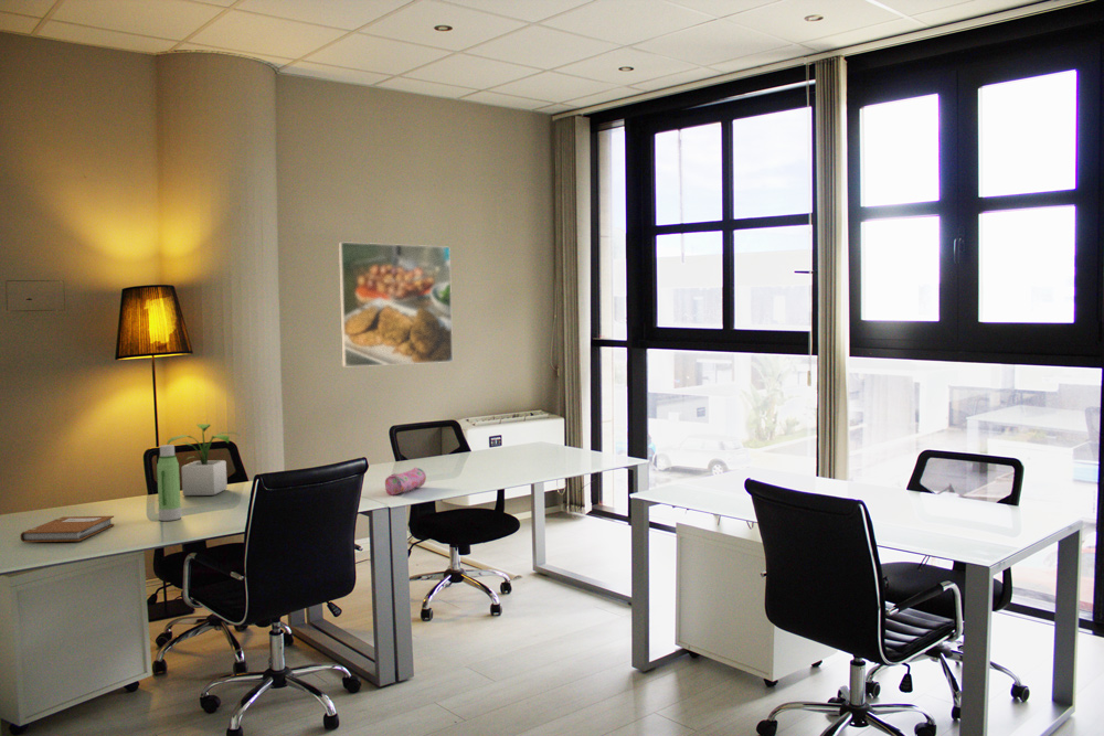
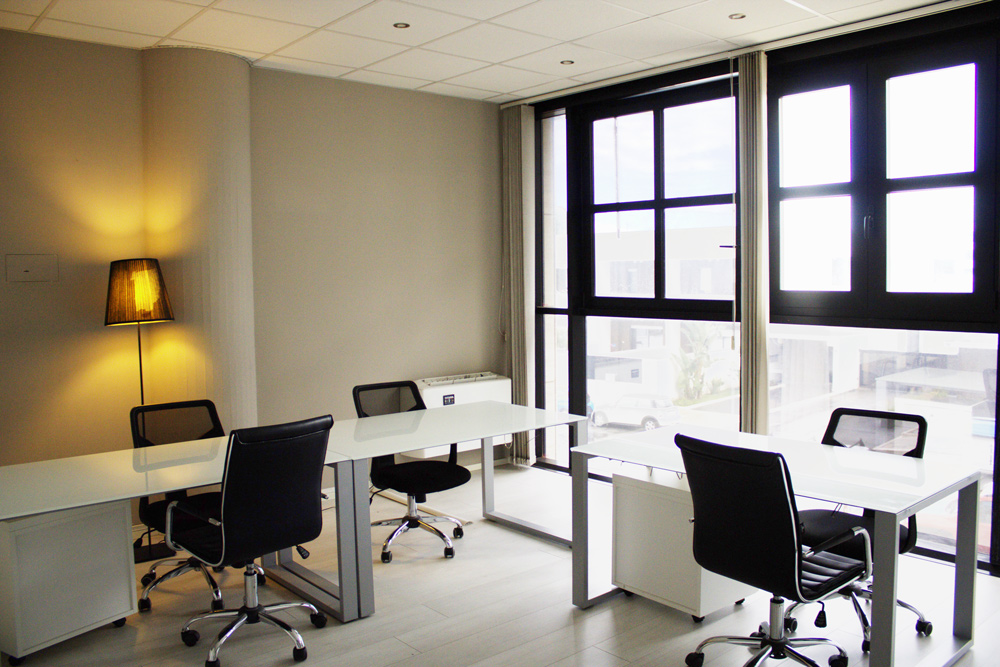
- potted plant (206, 459)
- water bottle (168, 482)
- notebook (70, 527)
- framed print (397, 305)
- pencil case (405, 480)
